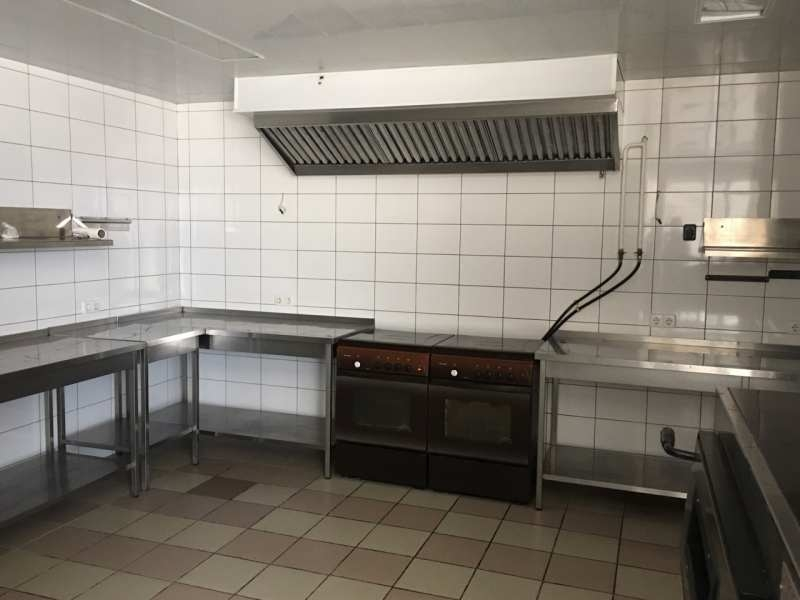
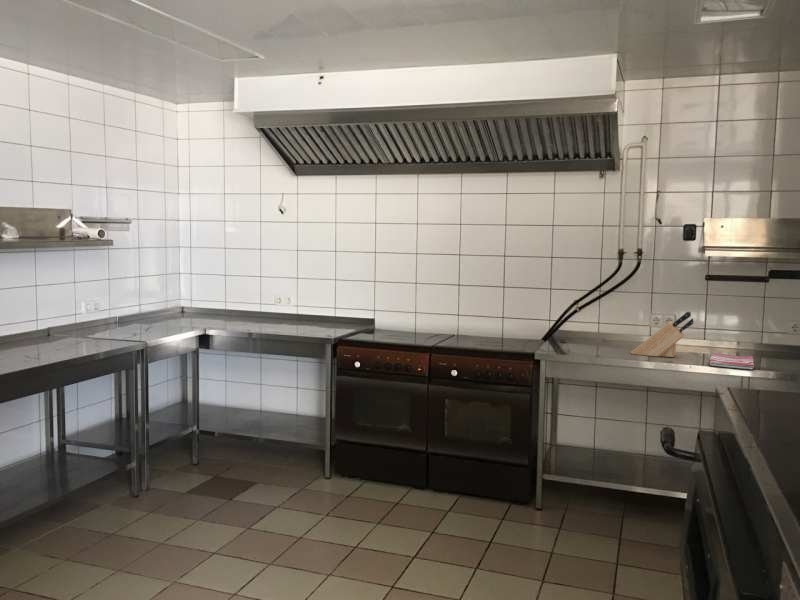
+ knife block (662, 332)
+ dish towel (731, 360)
